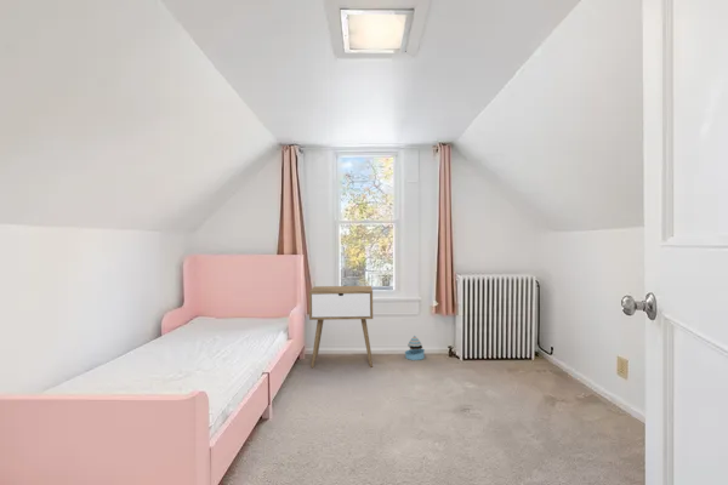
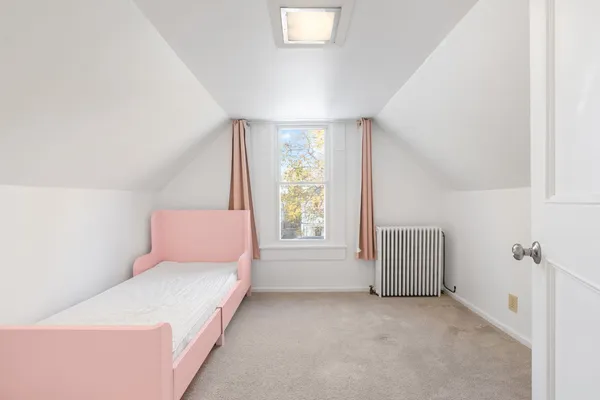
- nightstand (342, 318)
- stacking toy (414, 346)
